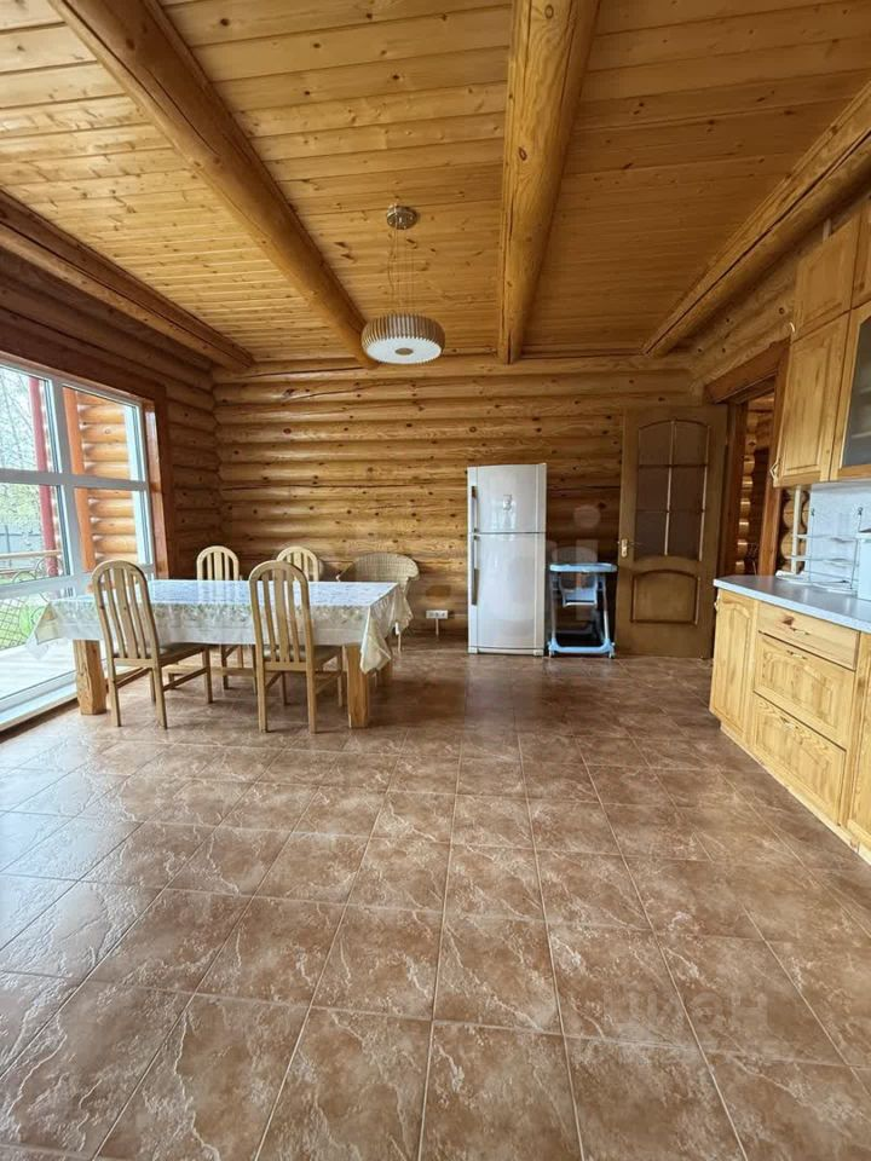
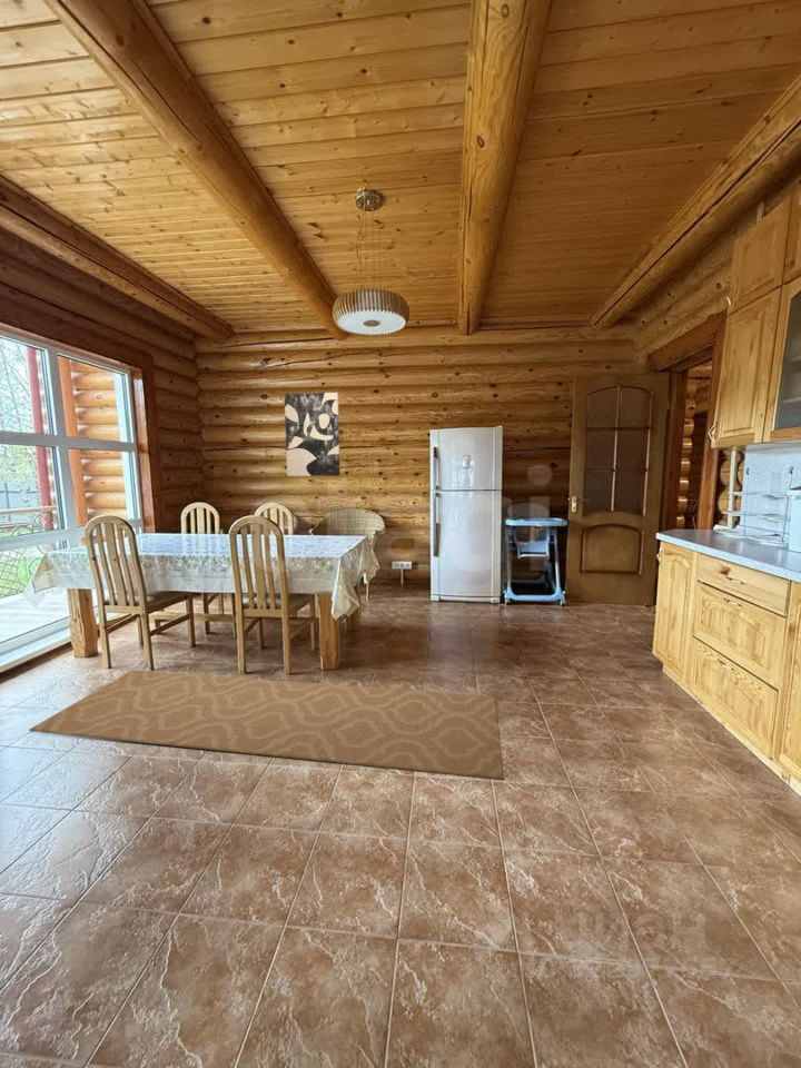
+ rug (277, 712)
+ wall art (312, 435)
